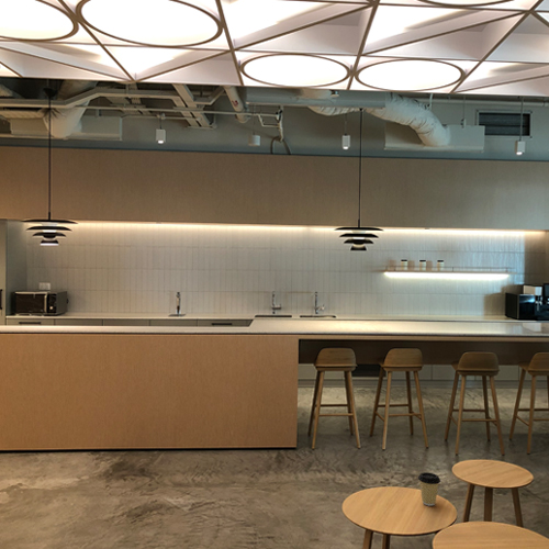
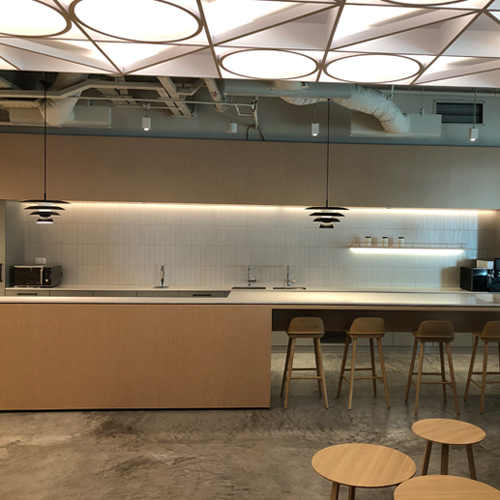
- coffee cup (428, 489)
